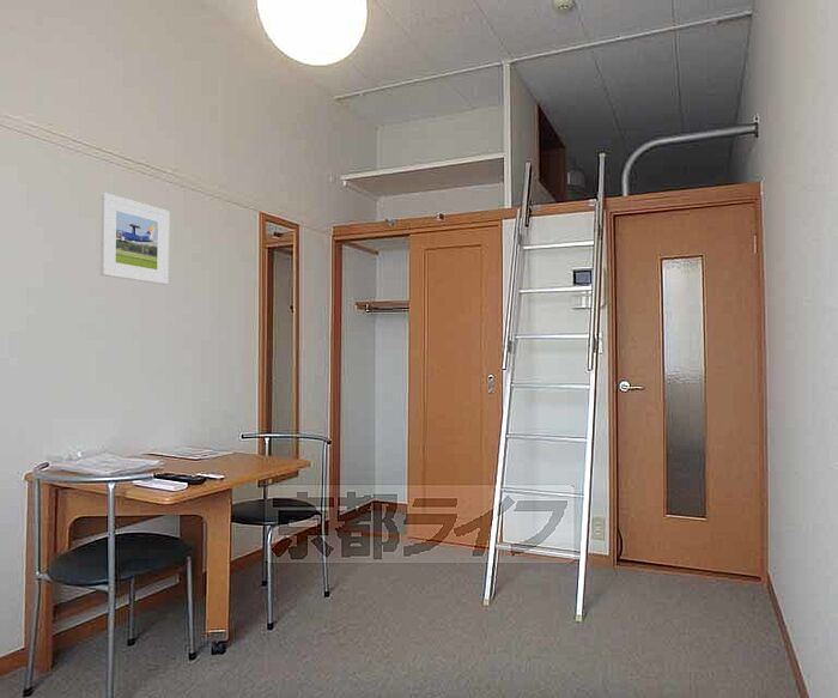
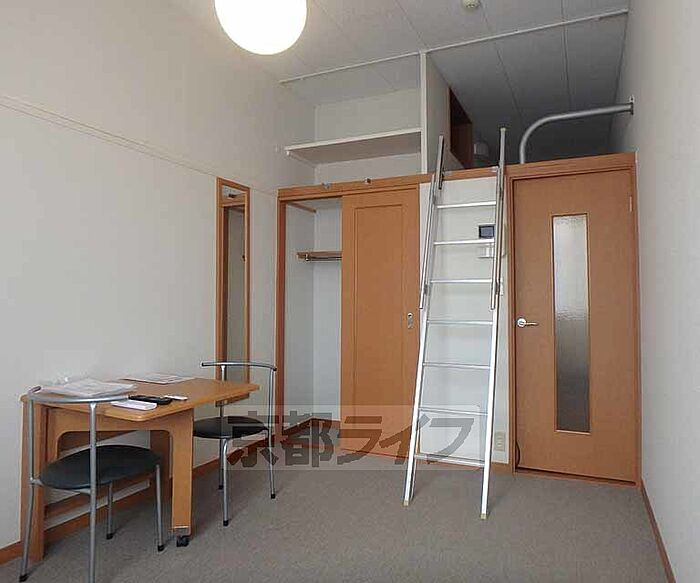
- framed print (136, 241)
